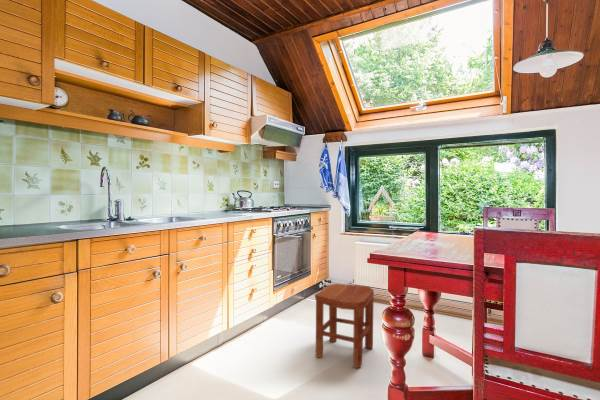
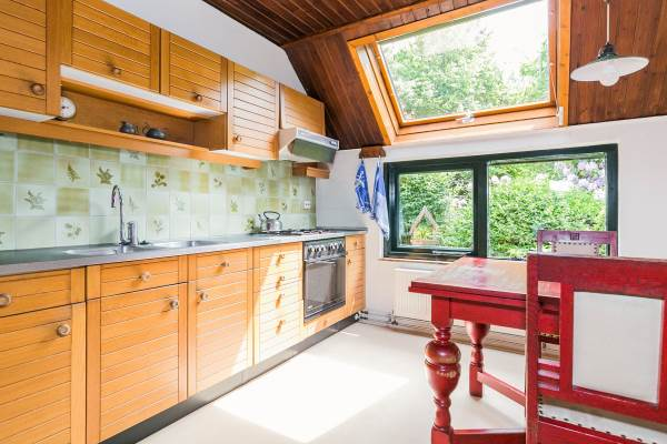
- stool (344, 321)
